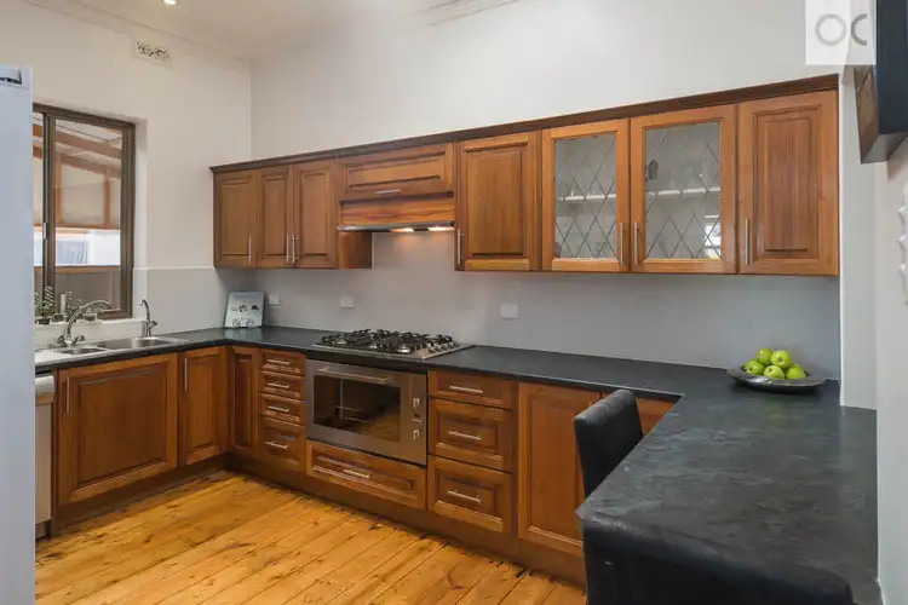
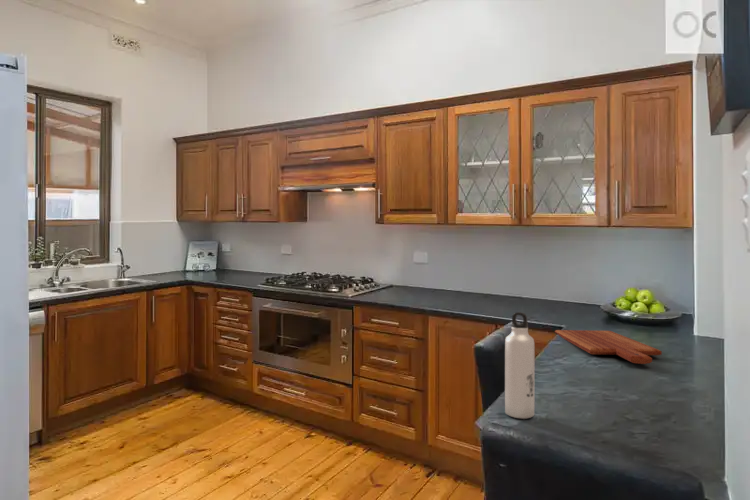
+ water bottle (519, 363)
+ cutting board (603, 342)
